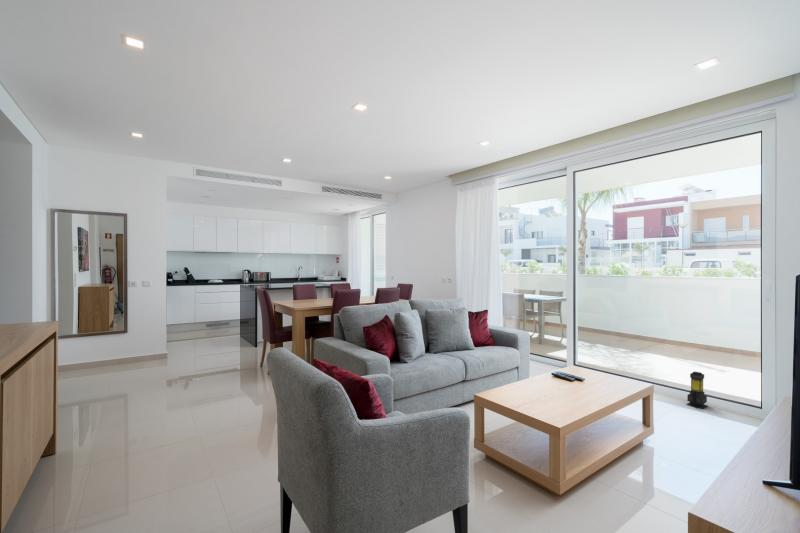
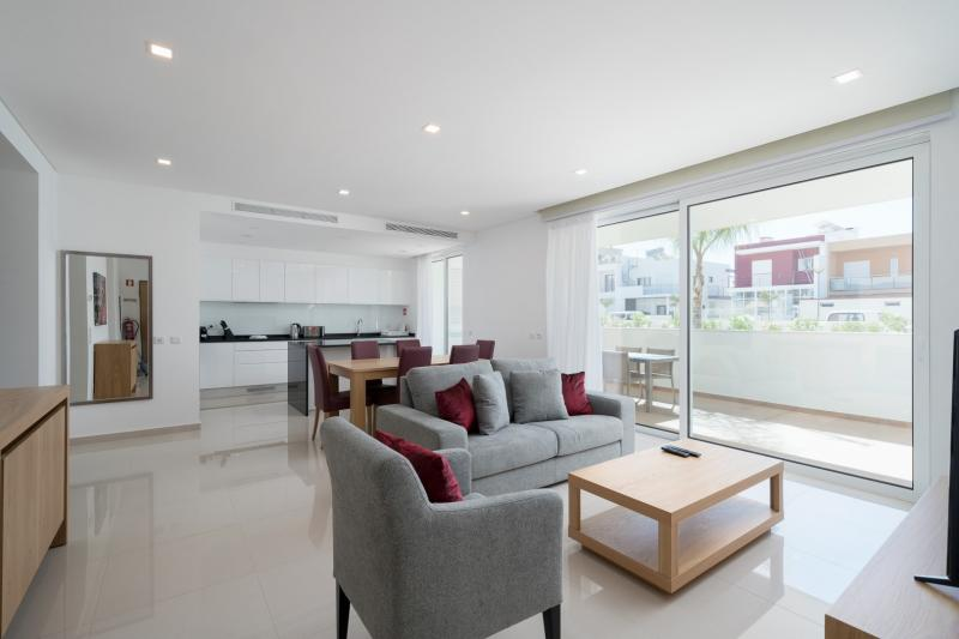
- lantern (696, 389)
